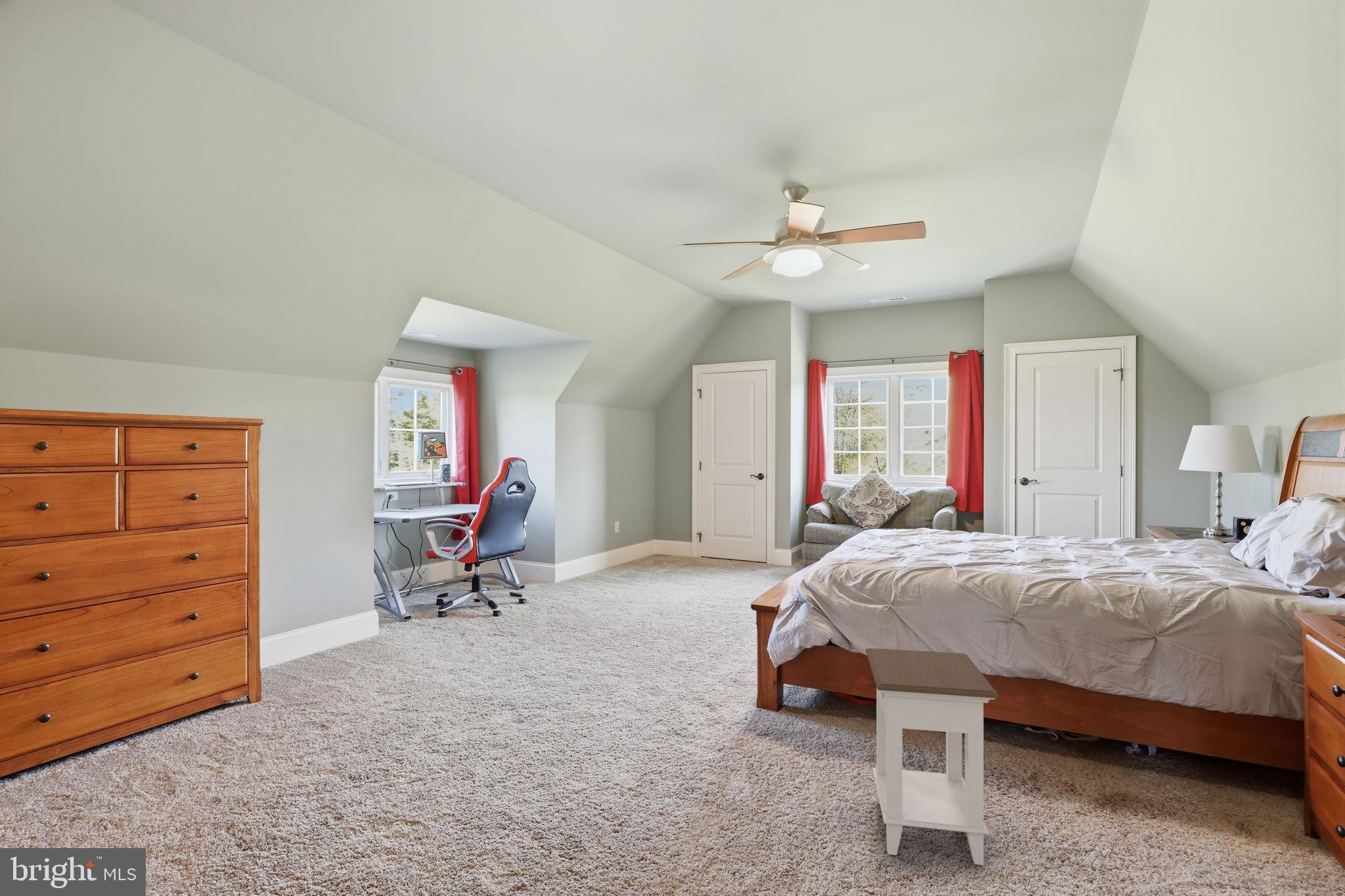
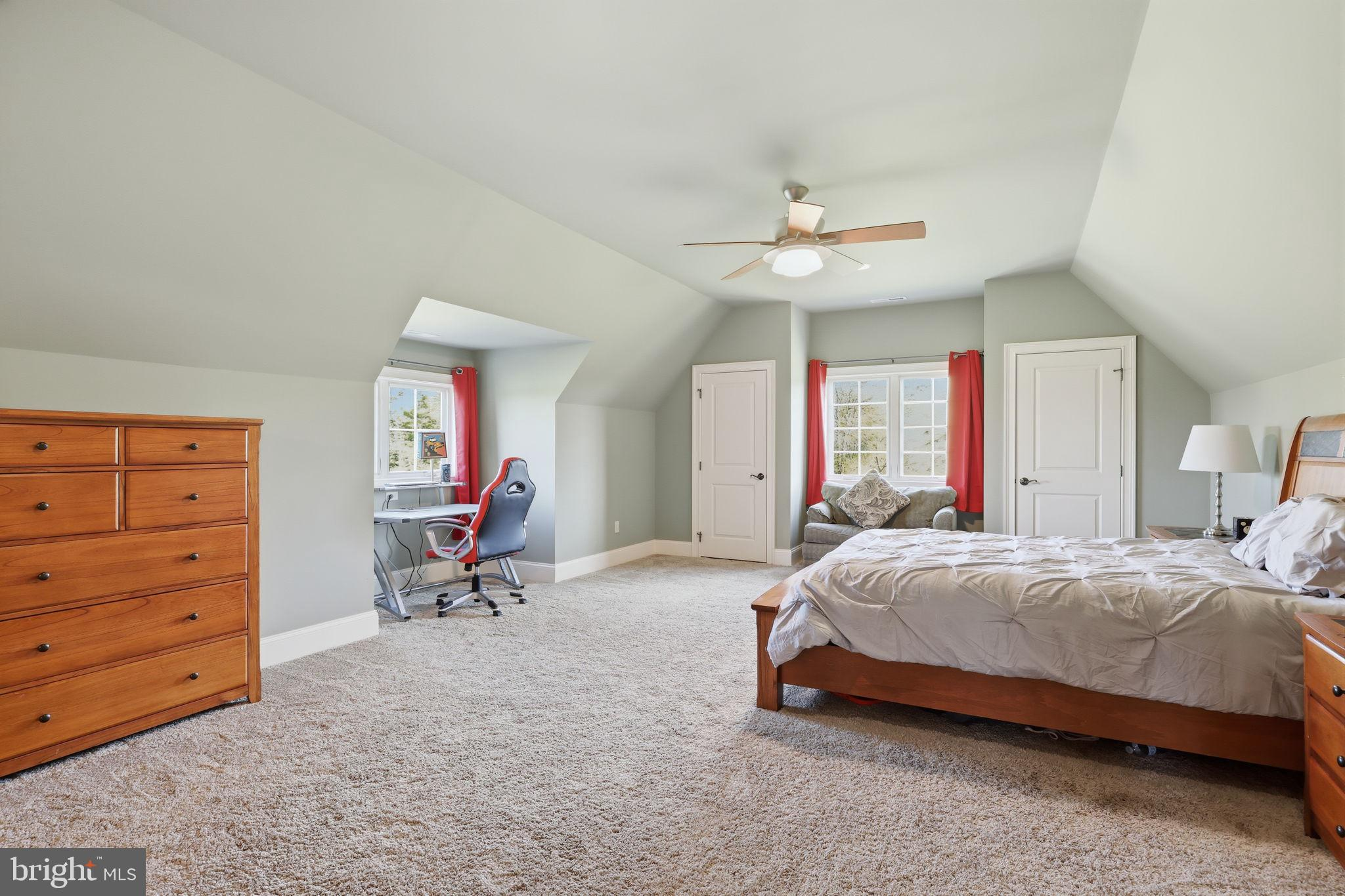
- nightstand (925, 730)
